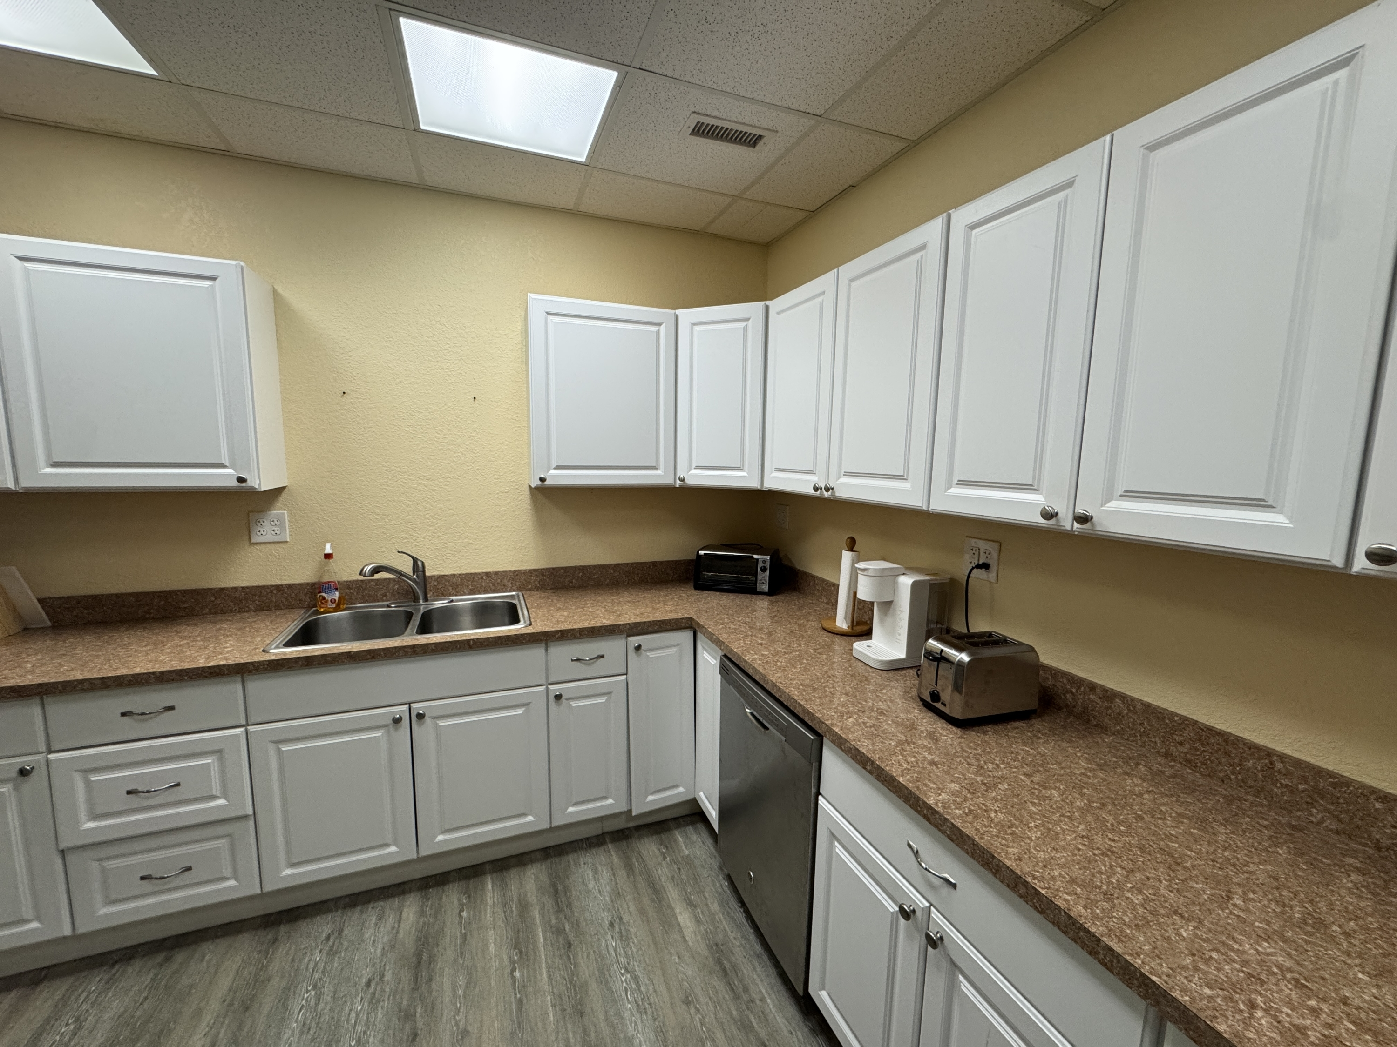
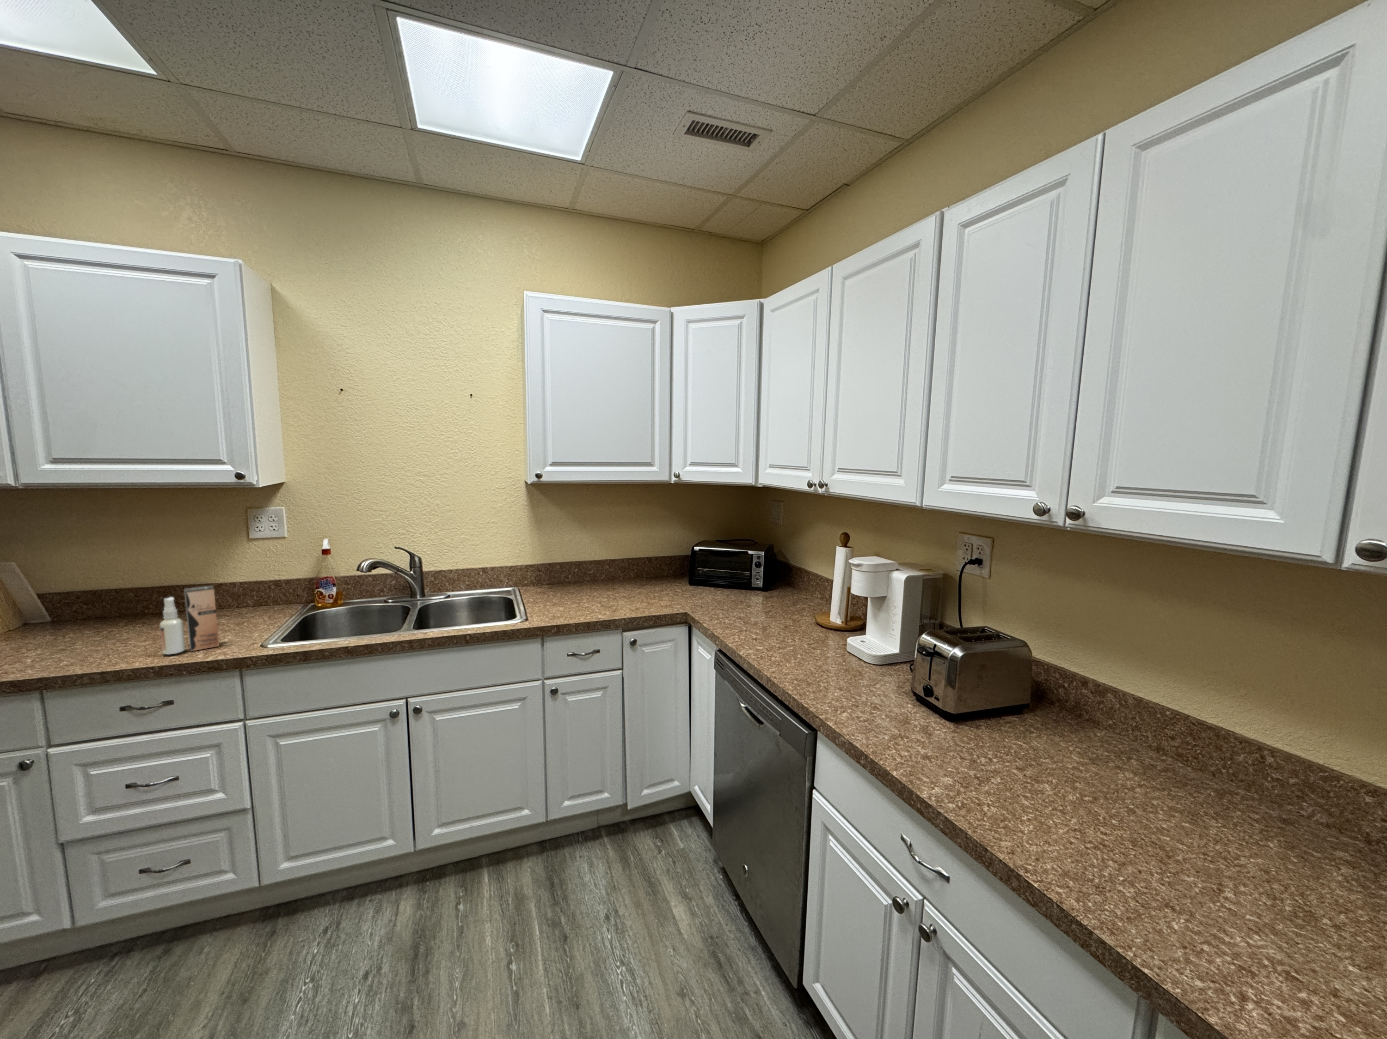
+ spray bottle (190, 620)
